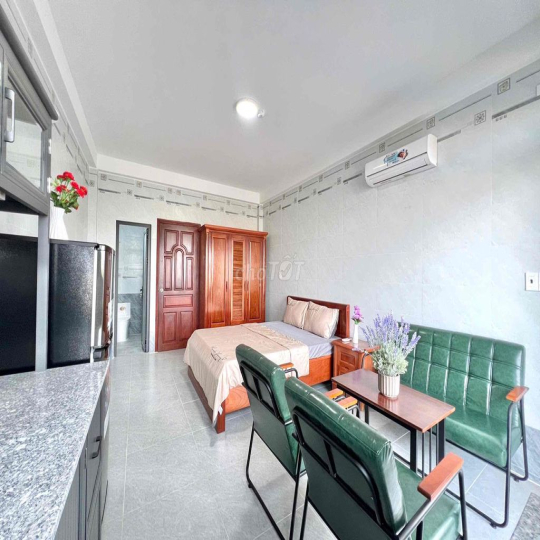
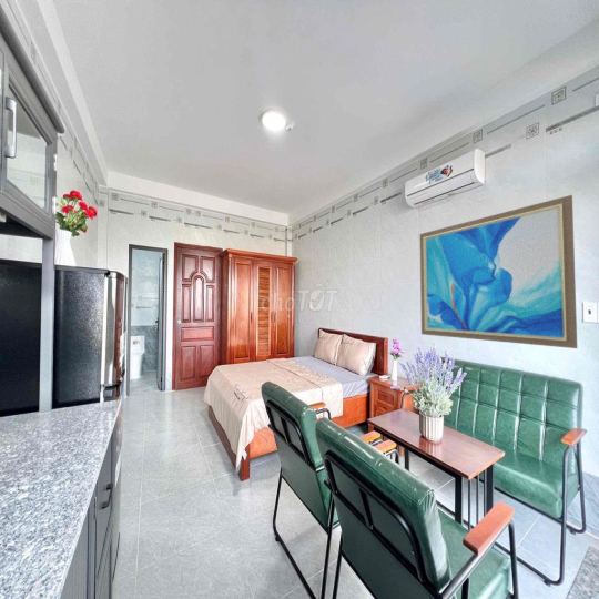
+ wall art (480, 278)
